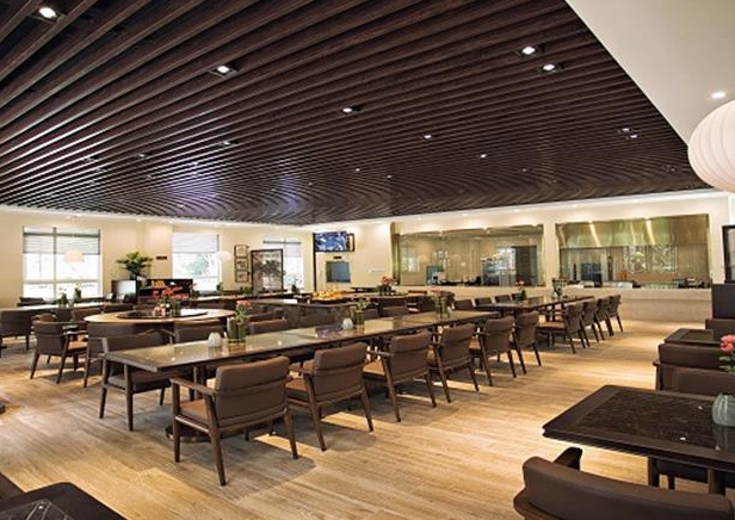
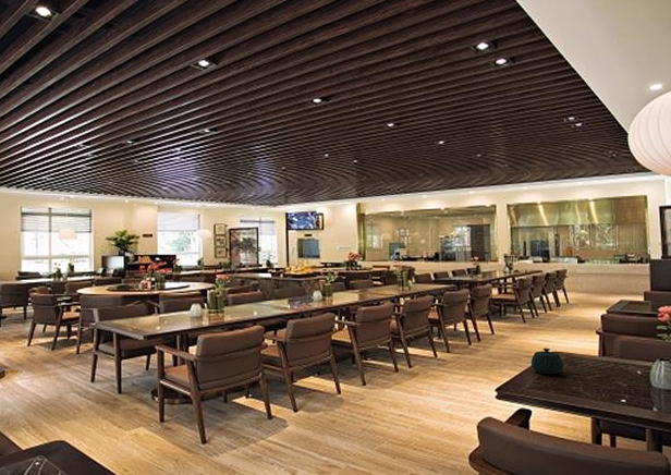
+ teapot (547, 360)
